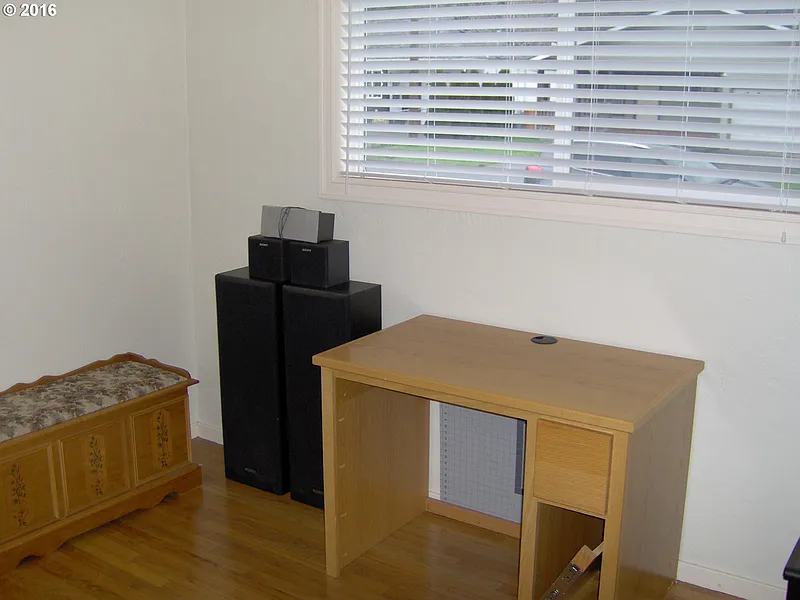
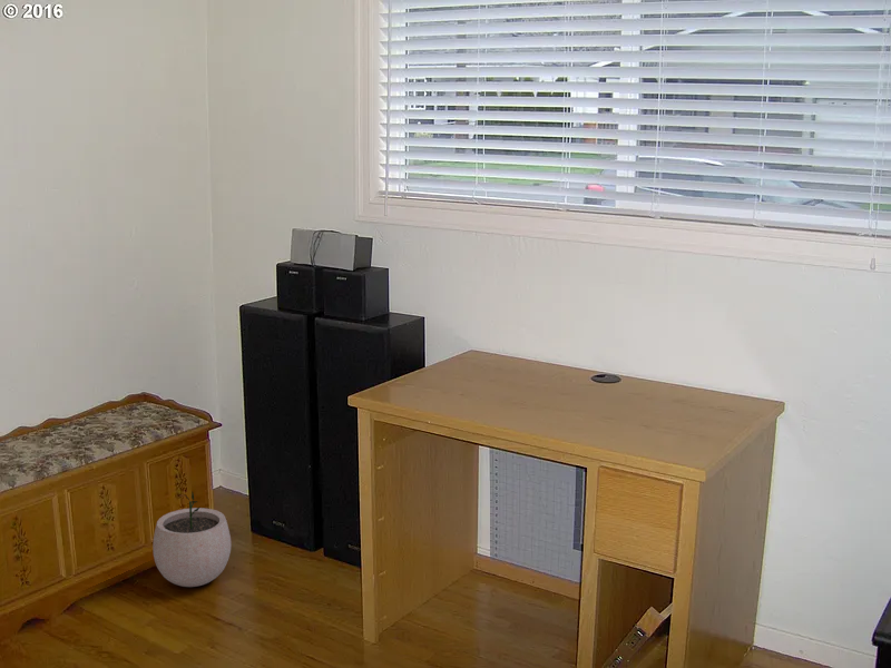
+ plant pot (192, 537)
